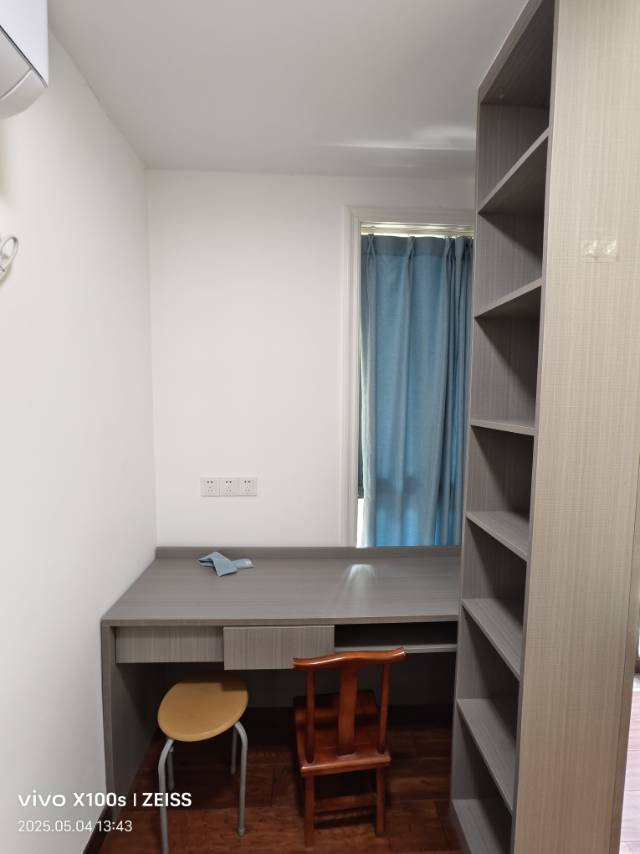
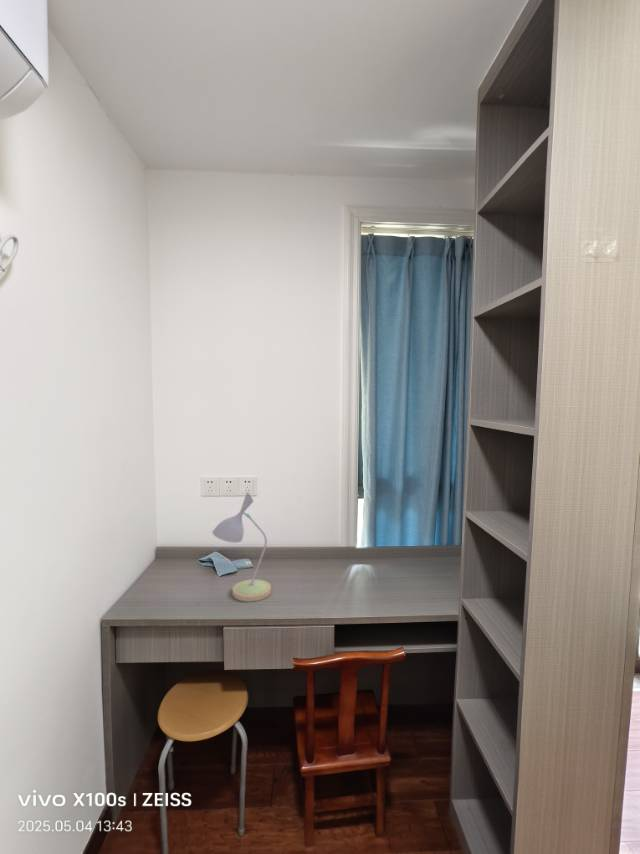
+ desk lamp (240, 541)
